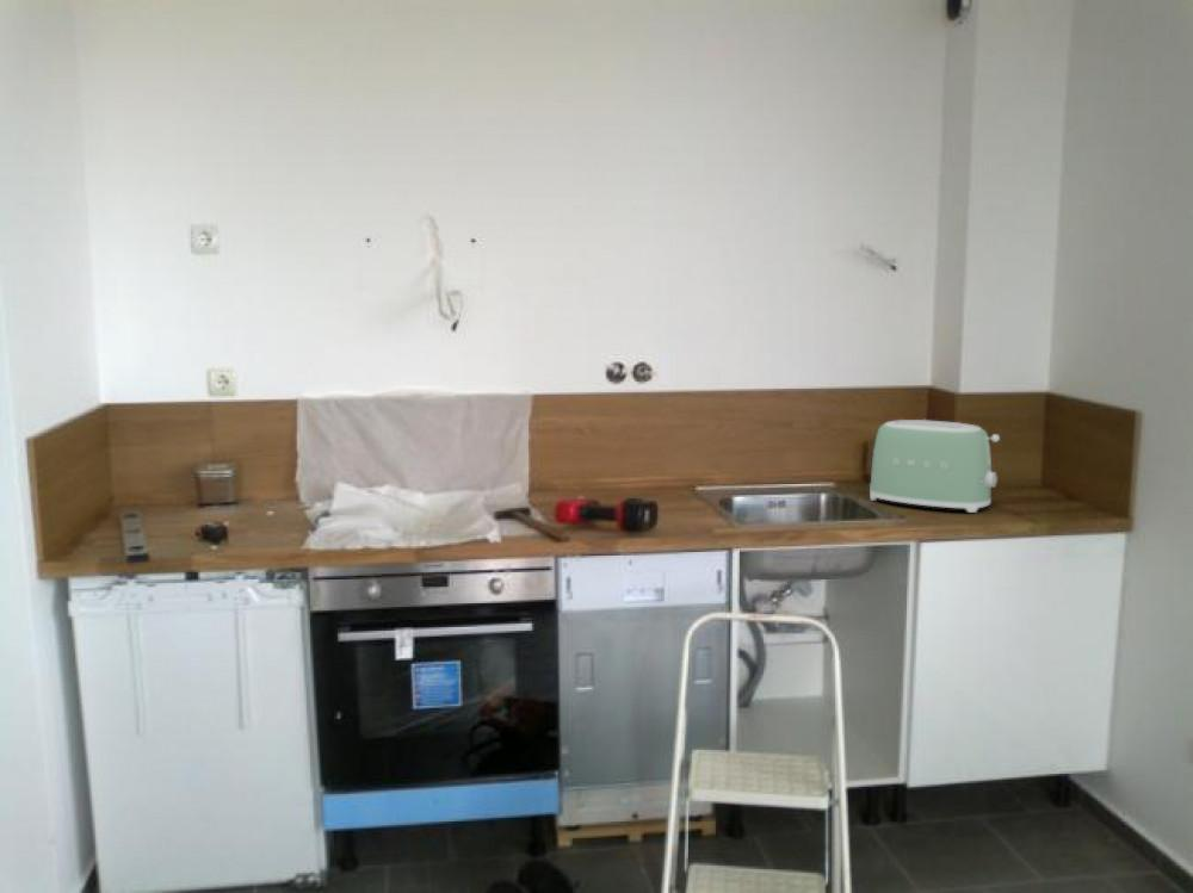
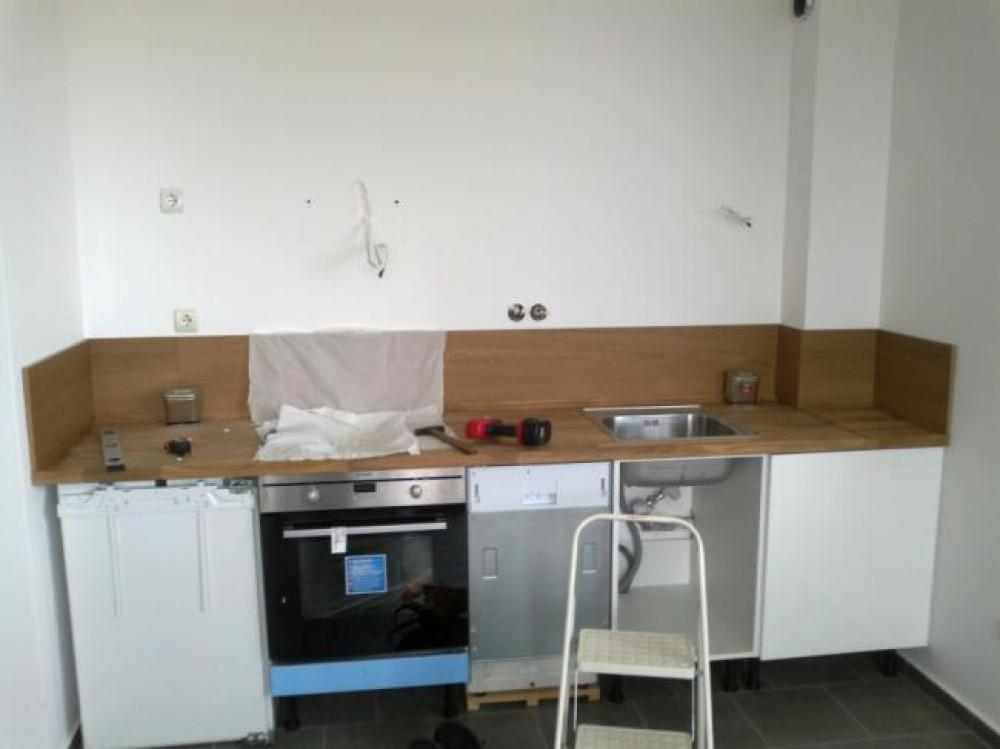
- toaster (929, 461)
